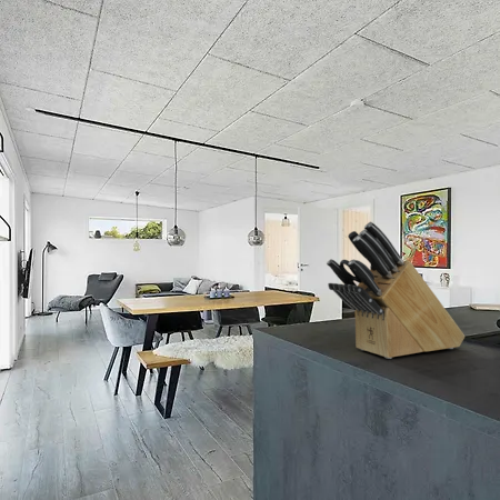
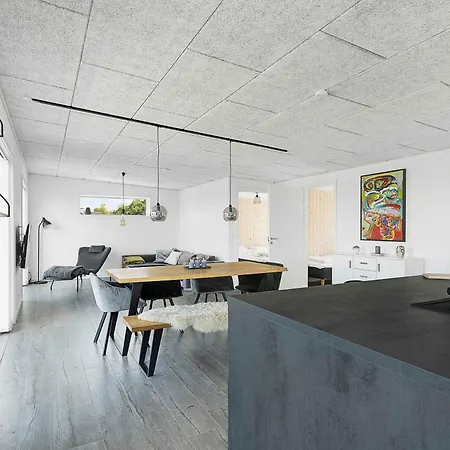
- knife block (396, 287)
